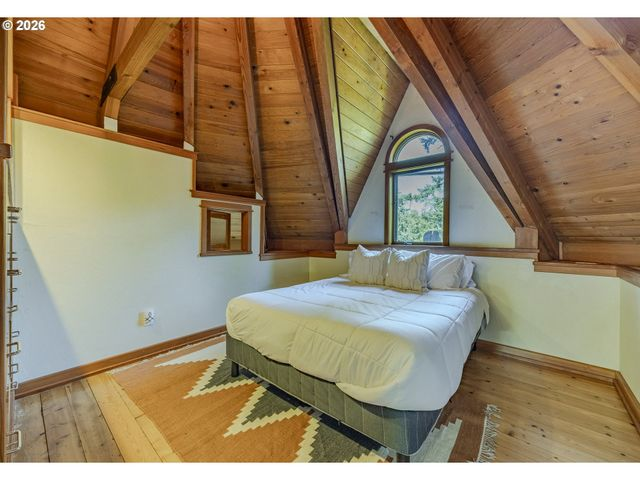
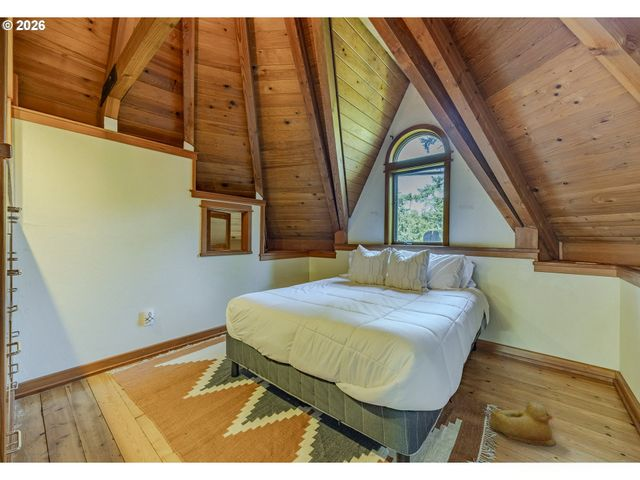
+ rubber duck (521, 417)
